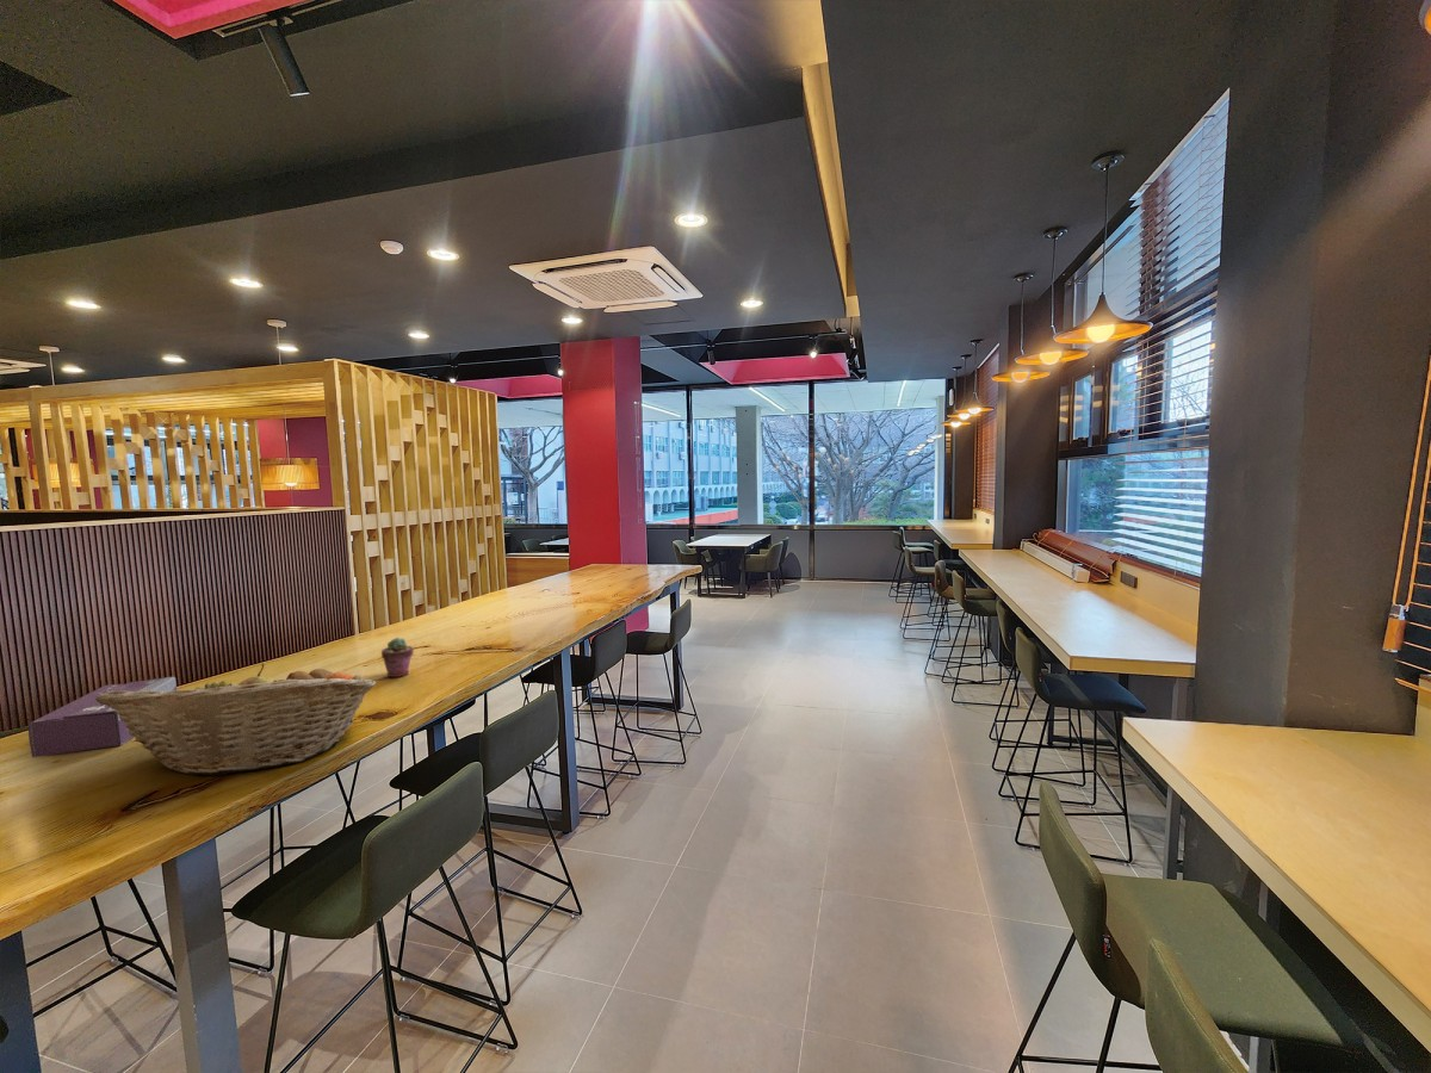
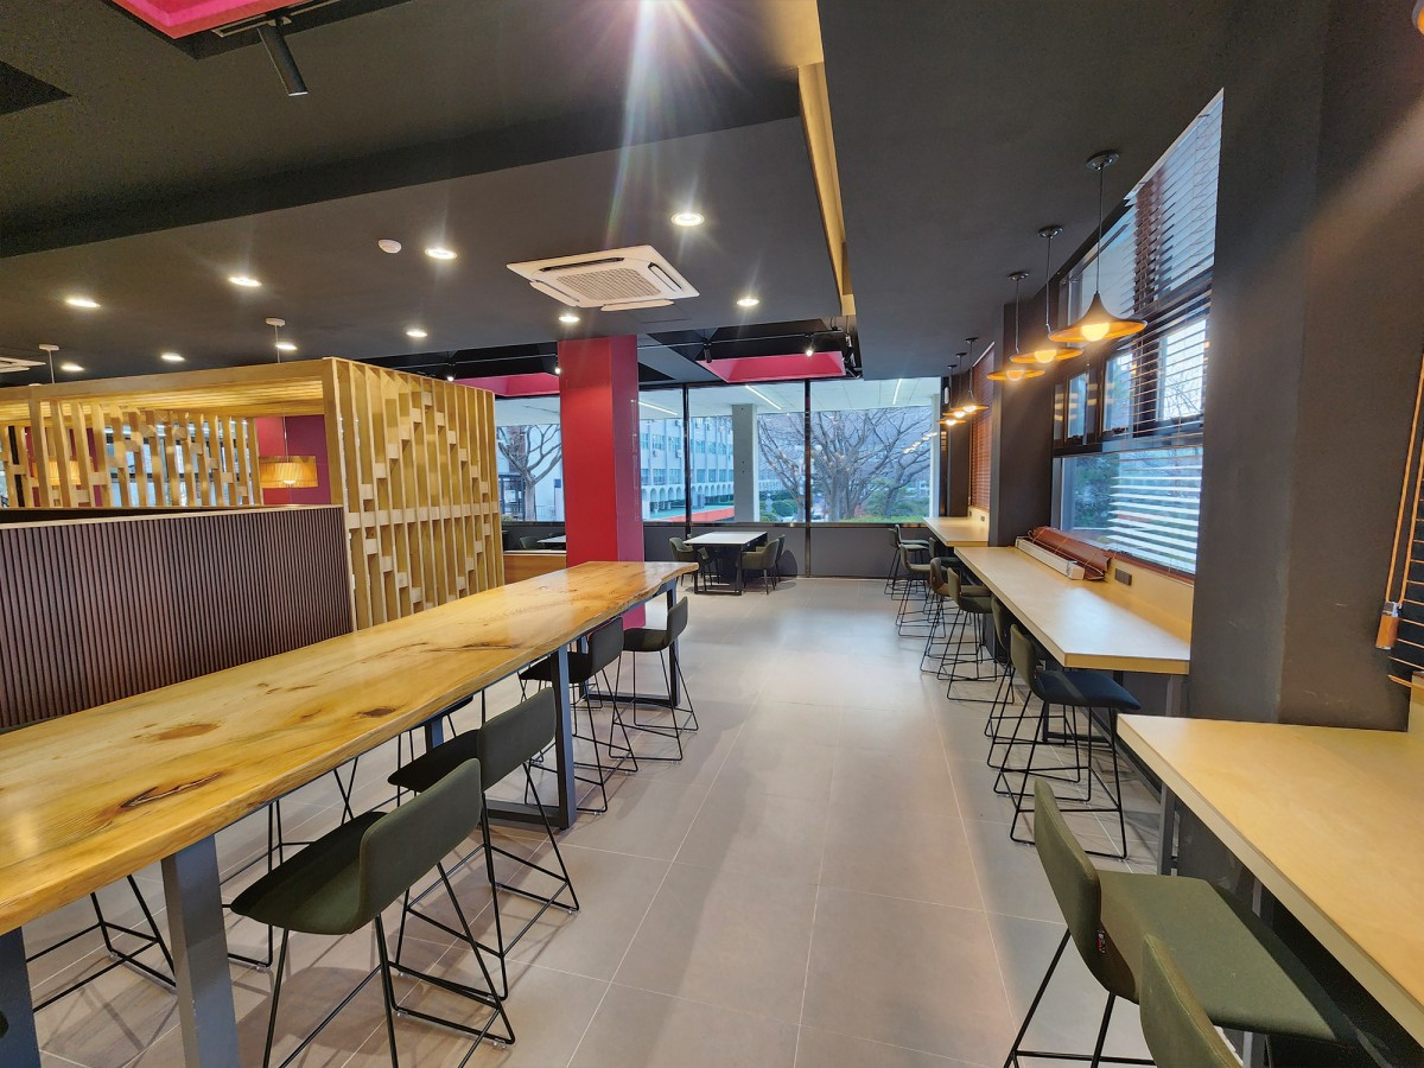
- fruit basket (250, 706)
- tissue box (110, 712)
- potted succulent (397, 656)
